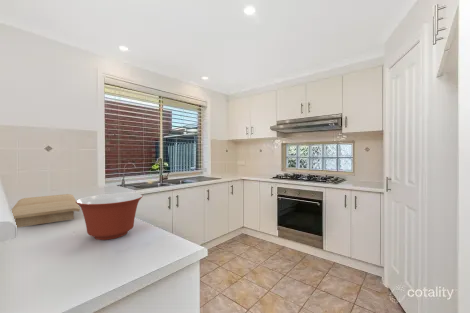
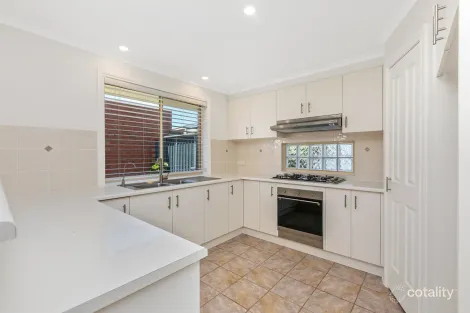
- cutting board (46, 208)
- mixing bowl (111, 215)
